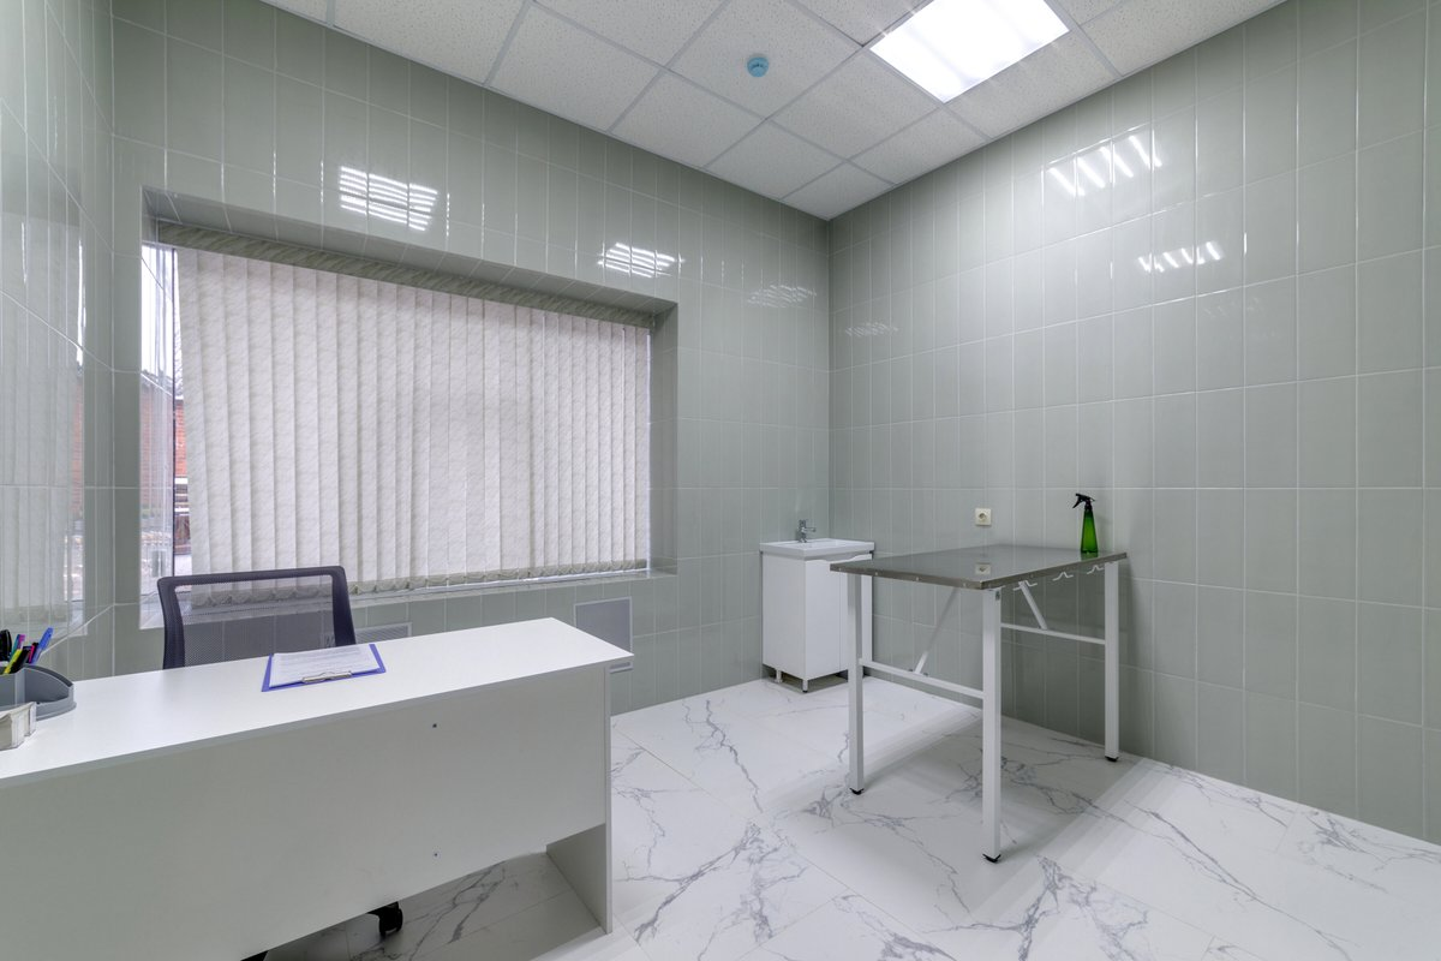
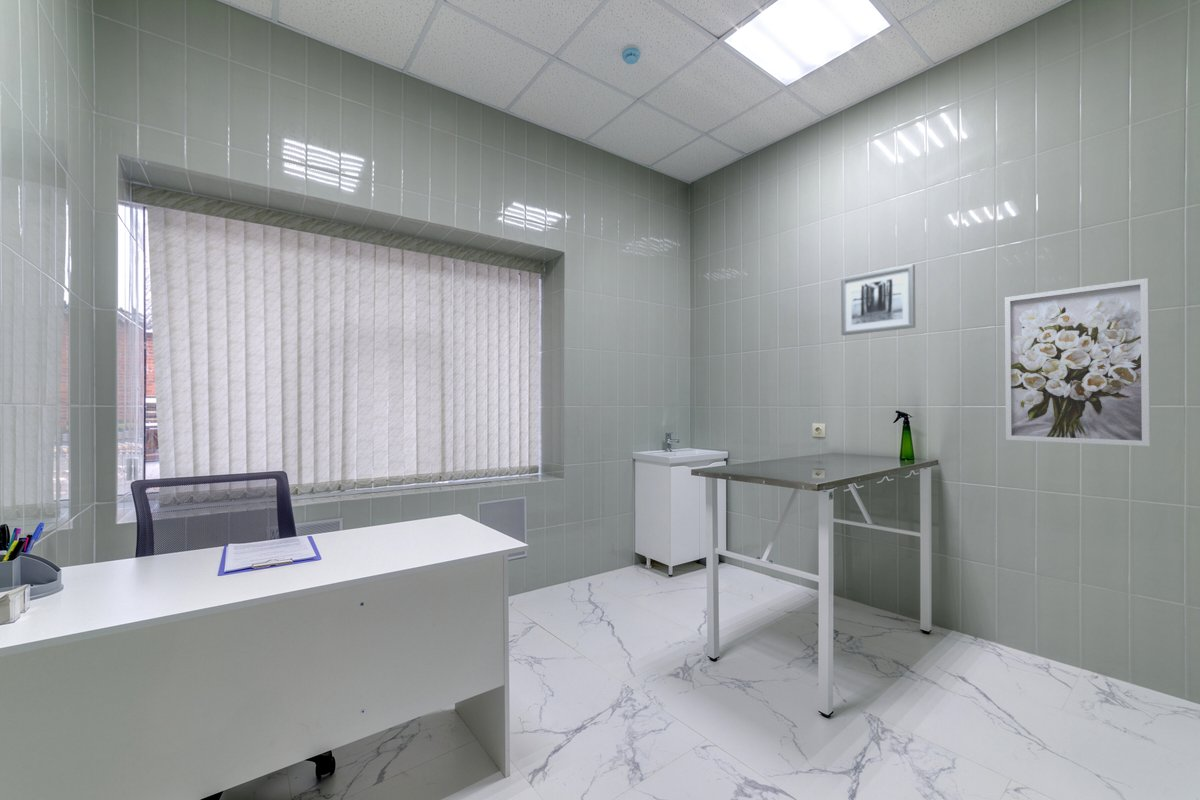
+ wall art (1072, 365)
+ wall art (876, 301)
